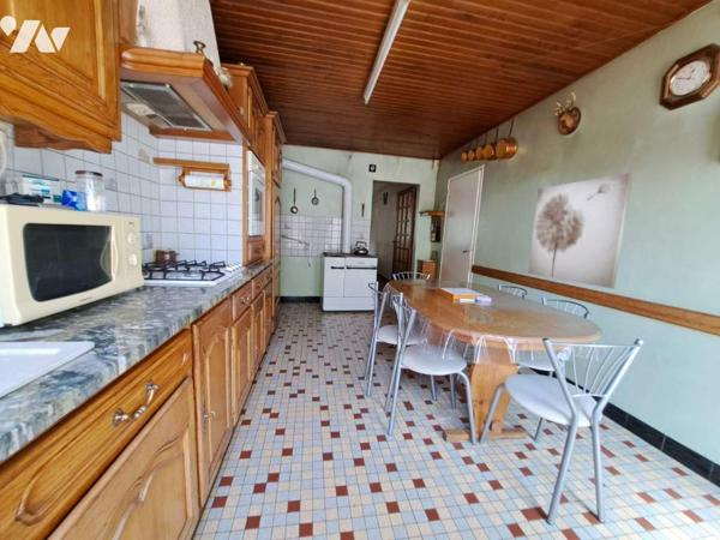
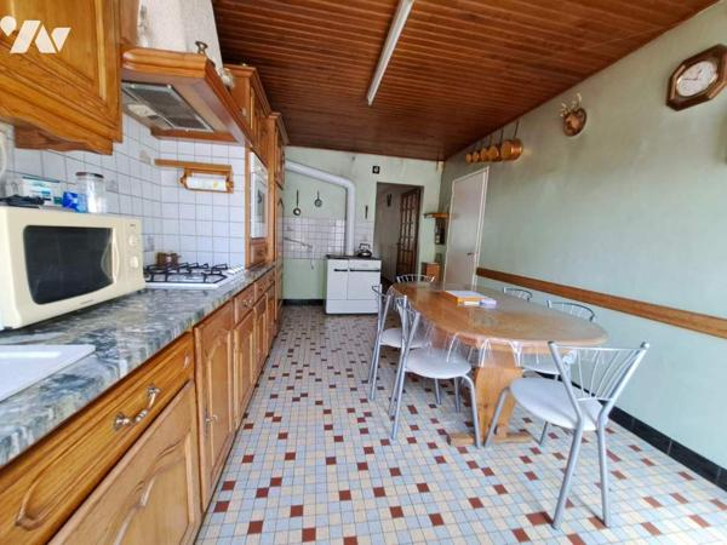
- wall art (570, 232)
